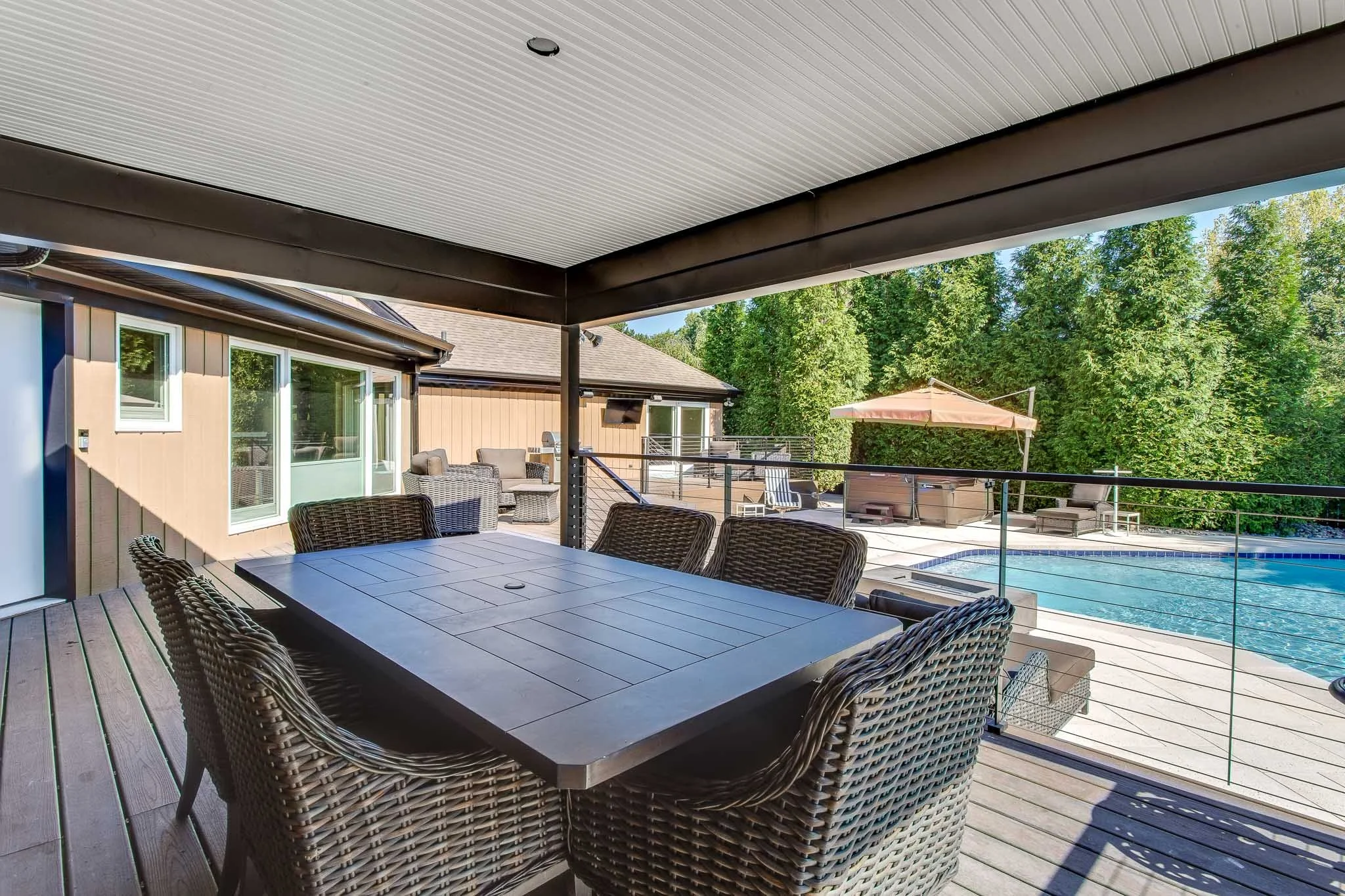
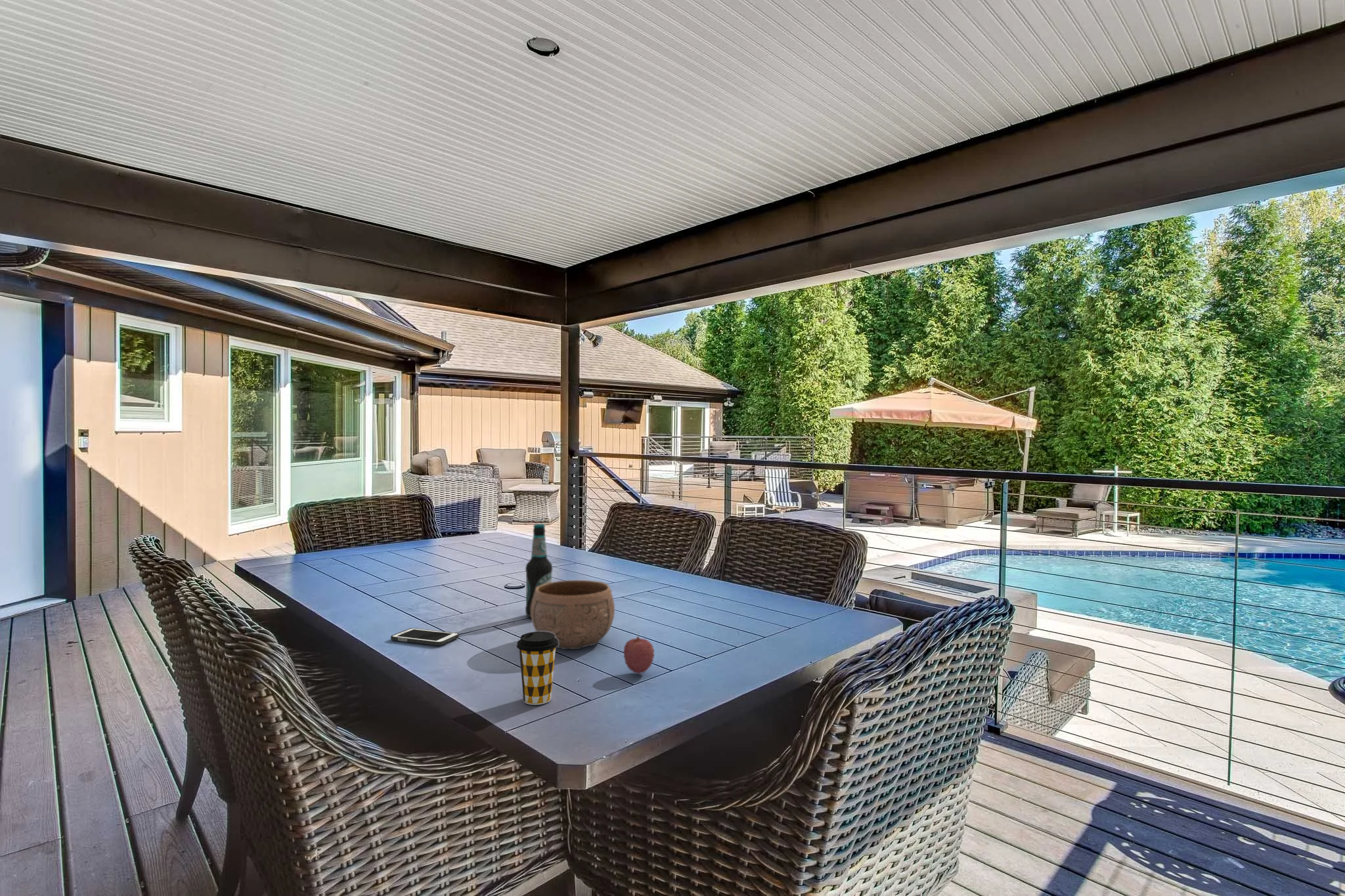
+ fruit (638, 654)
+ bottle (539, 570)
+ cell phone (425, 636)
+ bowl (573, 614)
+ coffee cup (537, 668)
